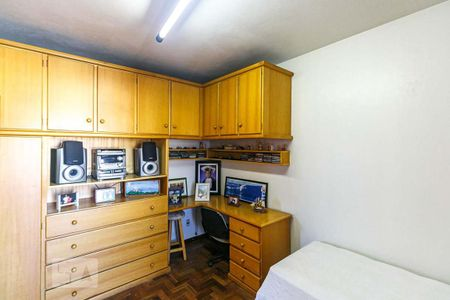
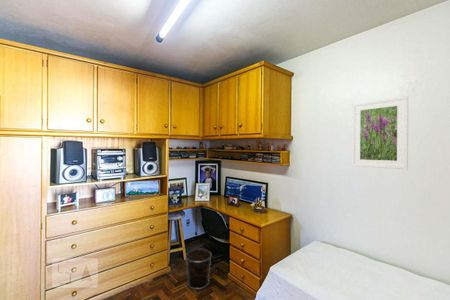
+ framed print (377, 134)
+ trash can (199, 268)
